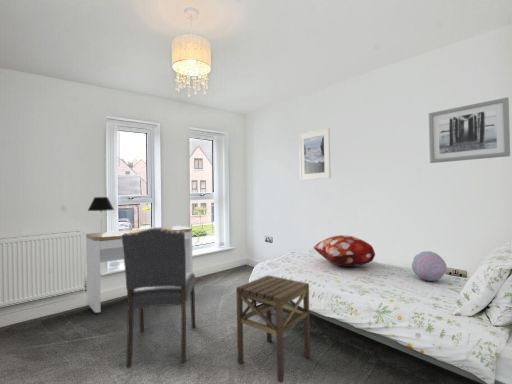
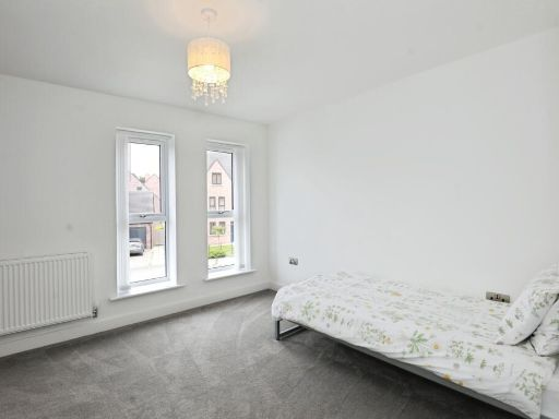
- cushion (429, 266)
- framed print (314, 155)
- wall art (466, 133)
- desk (123, 258)
- chair (161, 284)
- decorative pillow (342, 250)
- table lamp (101, 210)
- side table (272, 323)
